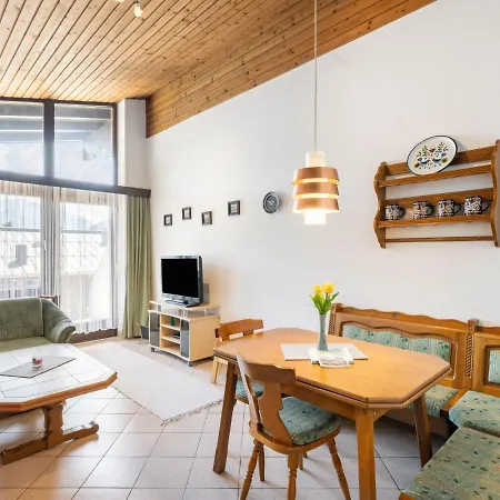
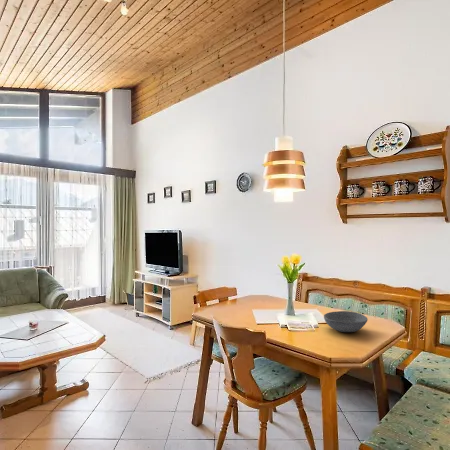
+ bowl (345, 323)
